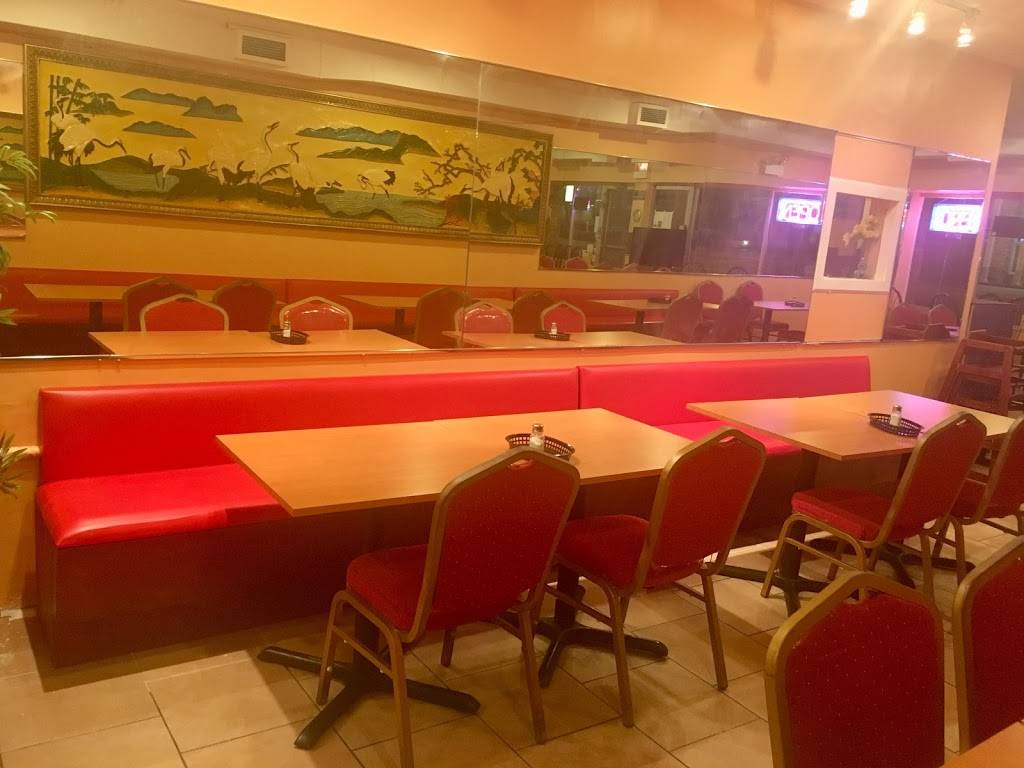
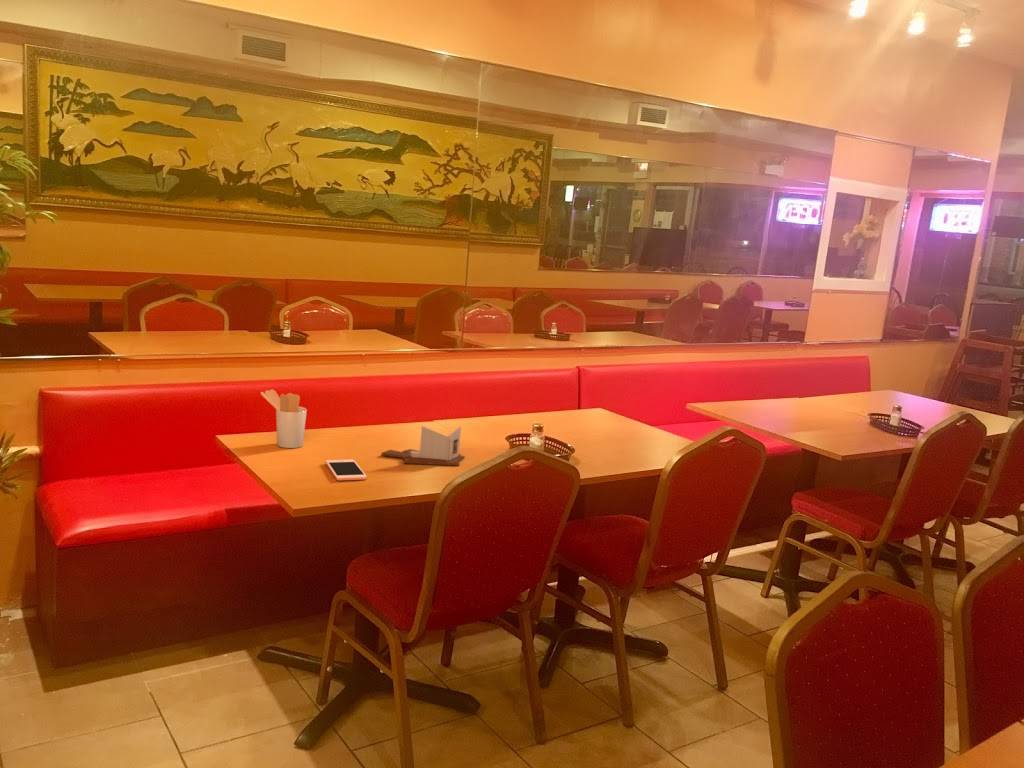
+ utensil holder (283, 417)
+ cell phone (345, 469)
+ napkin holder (427, 440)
